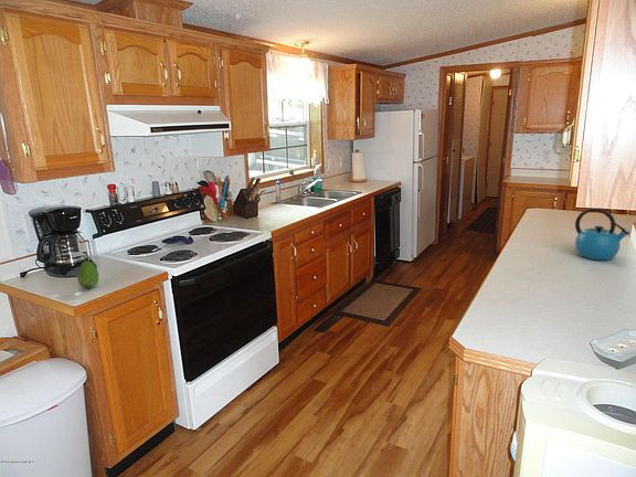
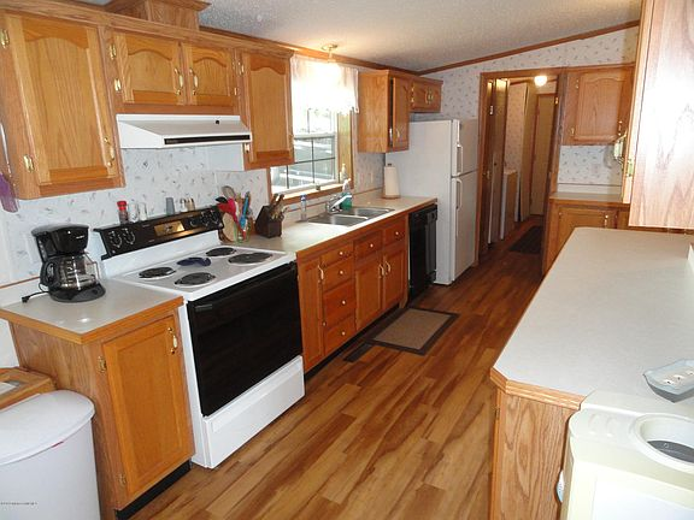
- kettle (601, 233)
- fruit (87, 274)
